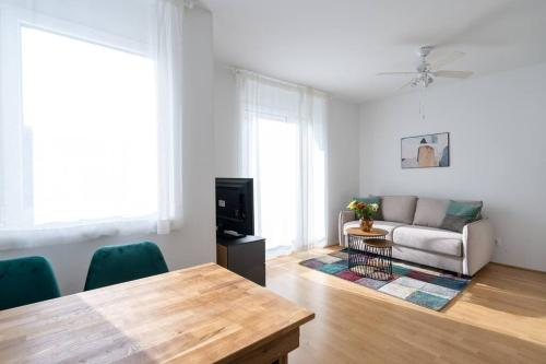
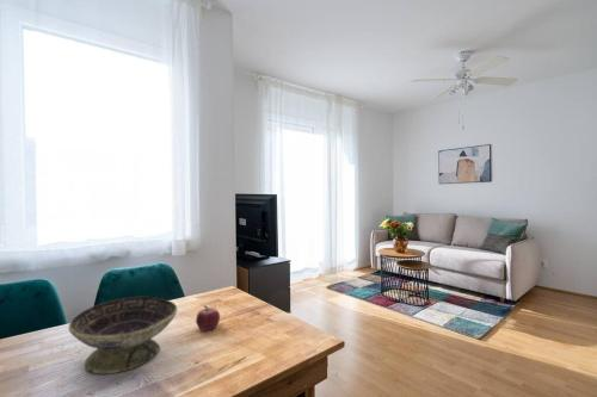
+ fruit (208, 316)
+ decorative bowl (128, 333)
